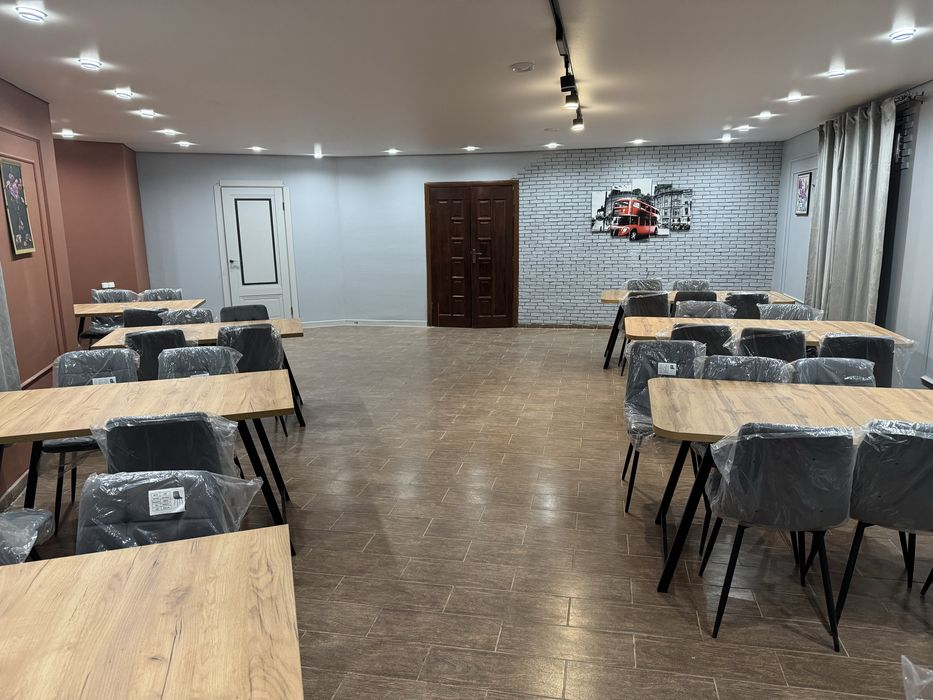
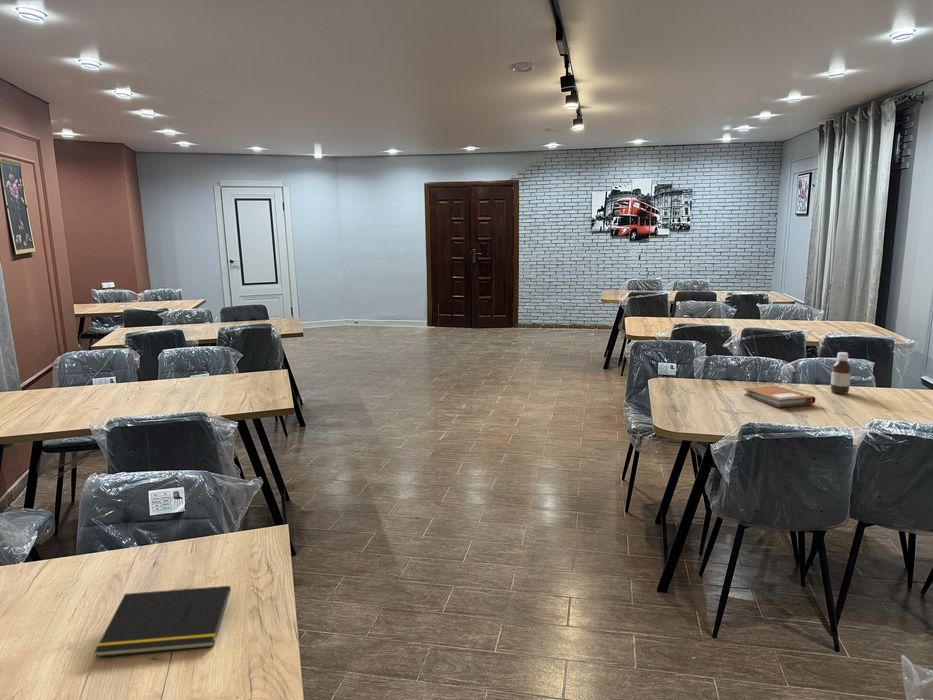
+ notebook (779, 396)
+ notepad (167, 619)
+ bottle (841, 372)
